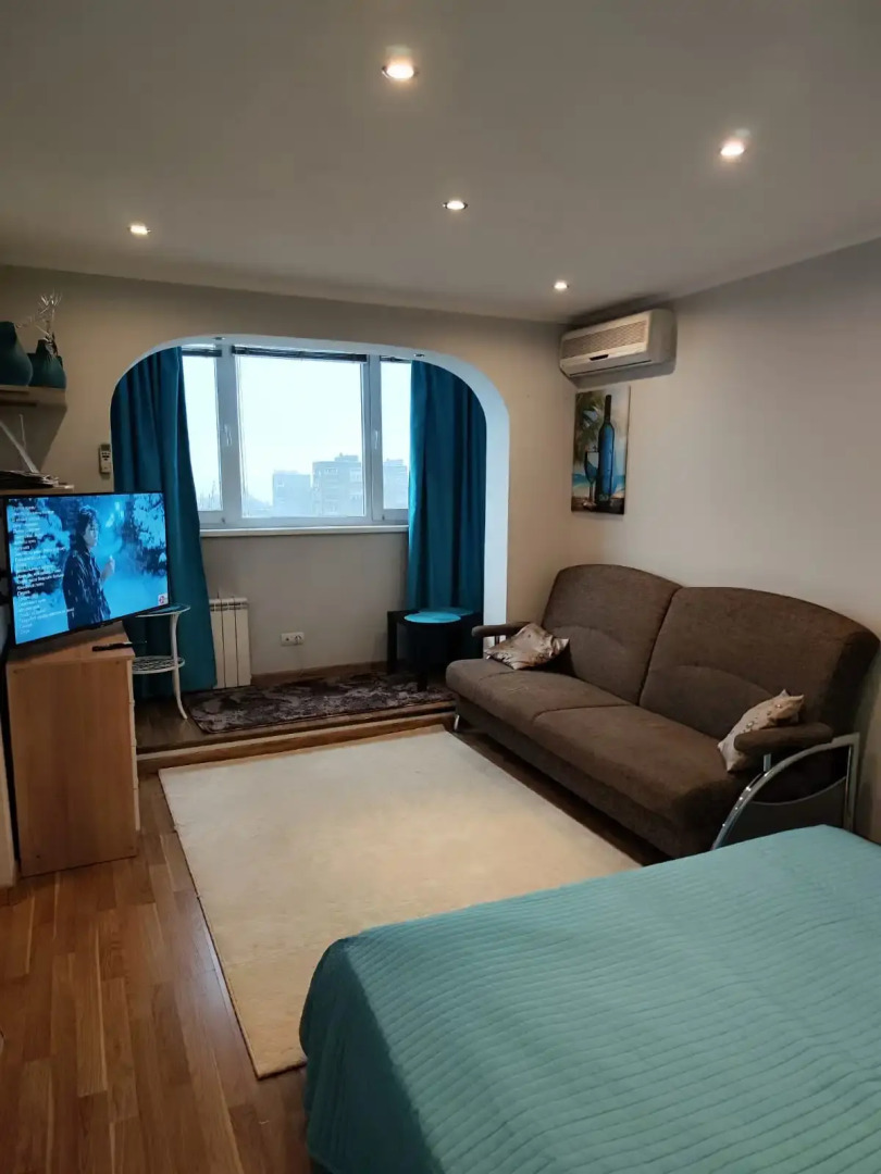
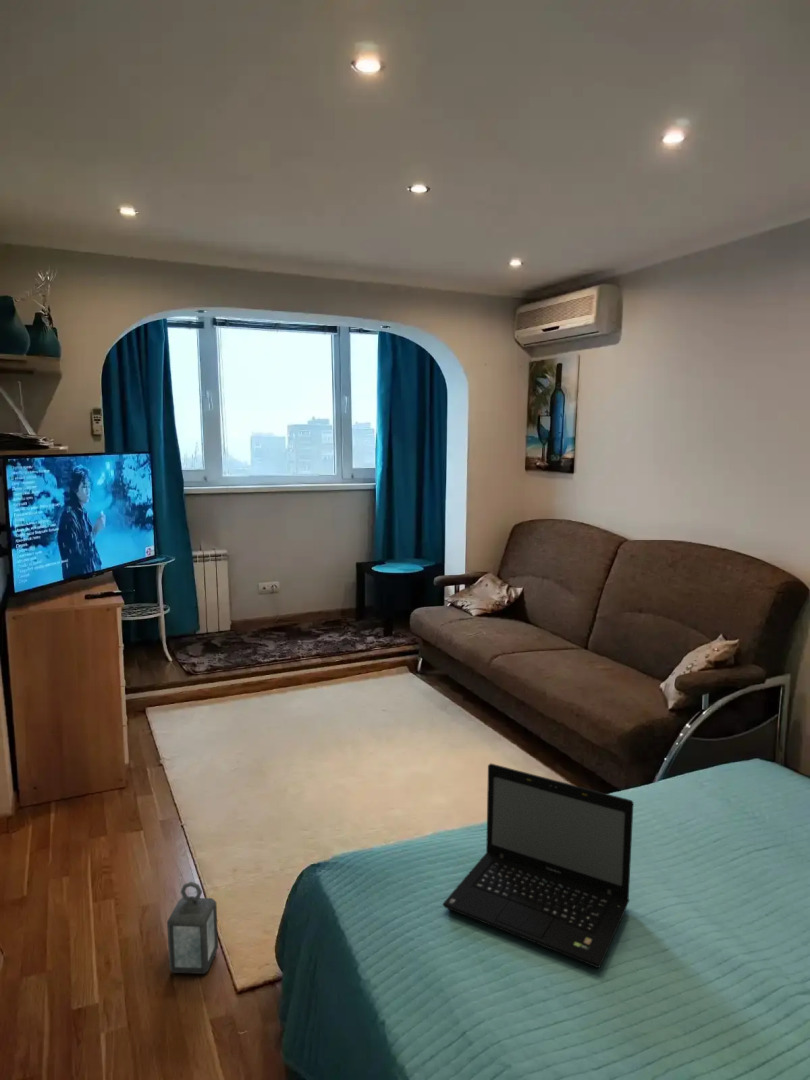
+ lantern (192, 922)
+ laptop (537, 856)
